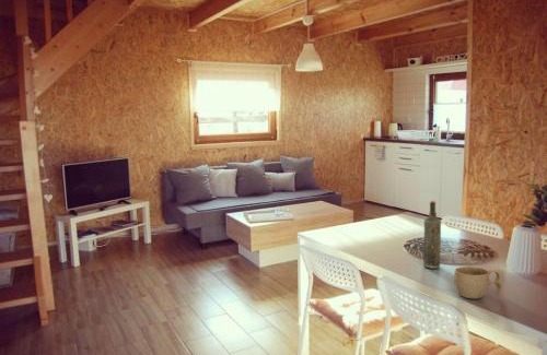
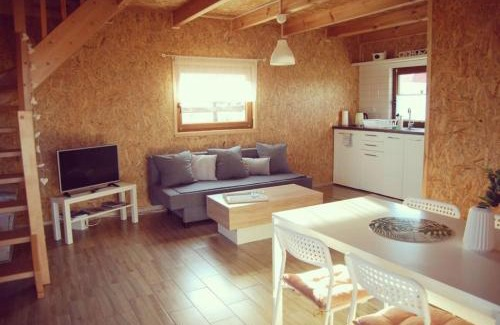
- cup (478, 283)
- bottle (432, 234)
